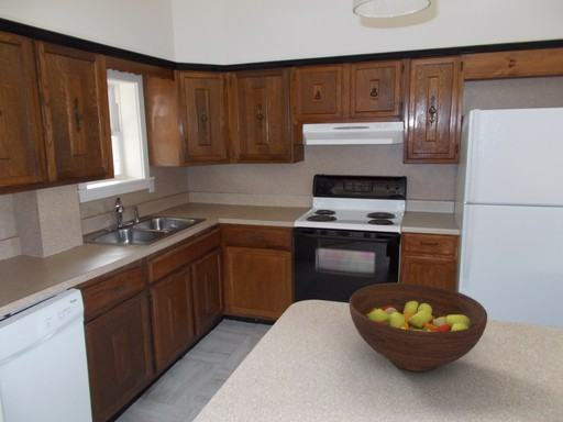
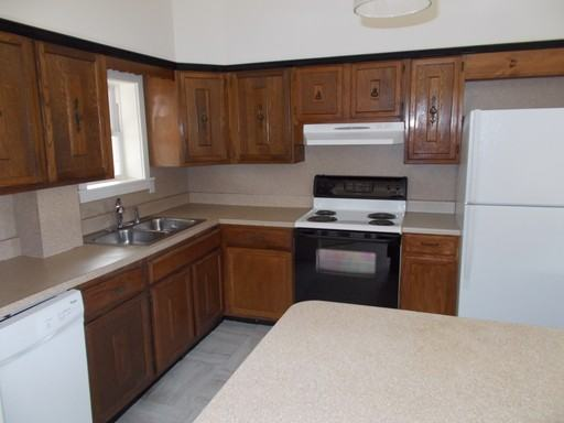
- fruit bowl (413, 332)
